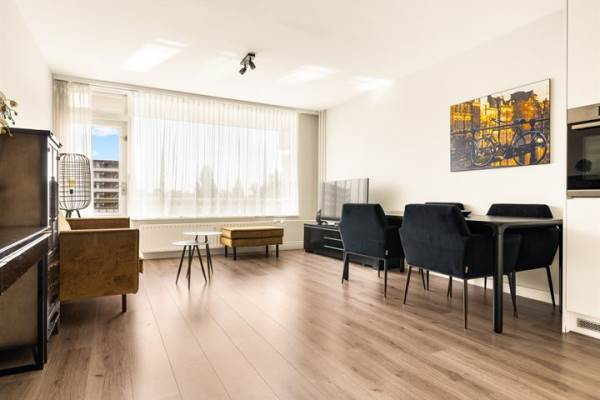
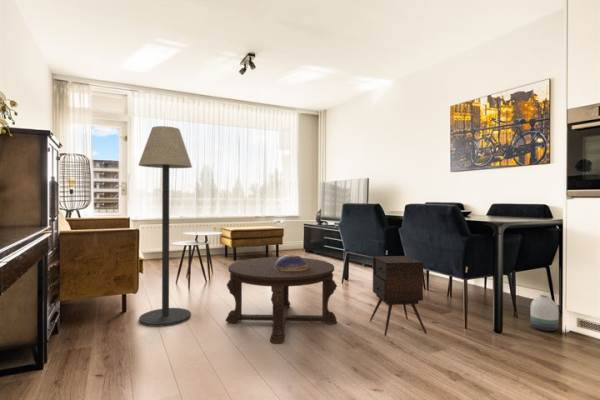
+ coffee table (281, 293)
+ vase (544, 312)
+ floor lamp (165, 223)
+ decorative bowl (291, 261)
+ side table (396, 293)
